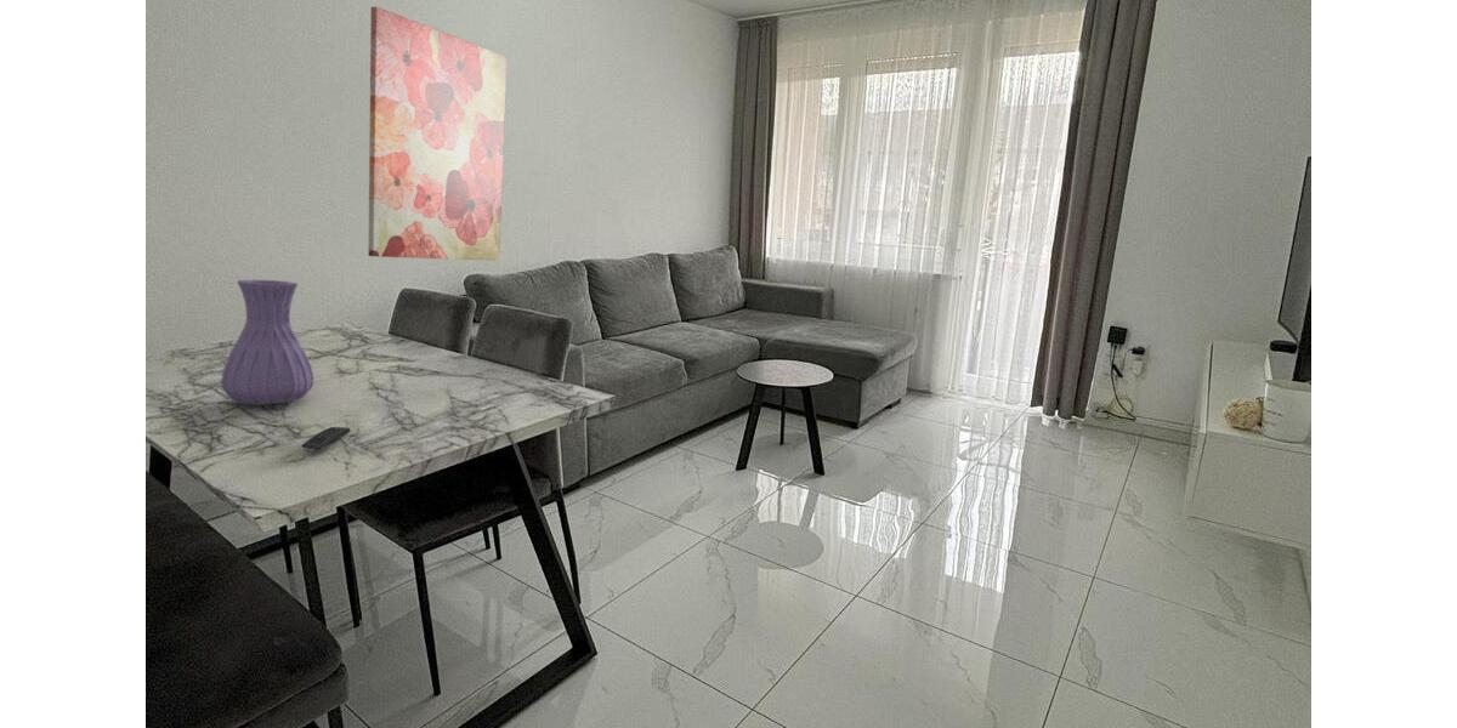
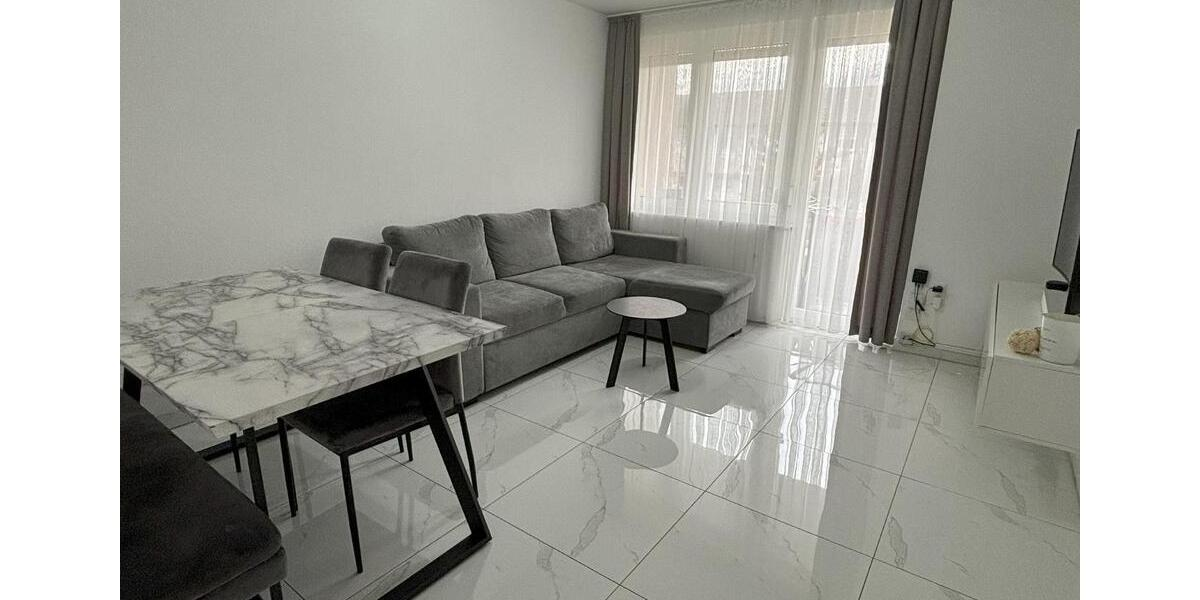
- remote control (325, 438)
- vase (267, 342)
- wall art (442, 148)
